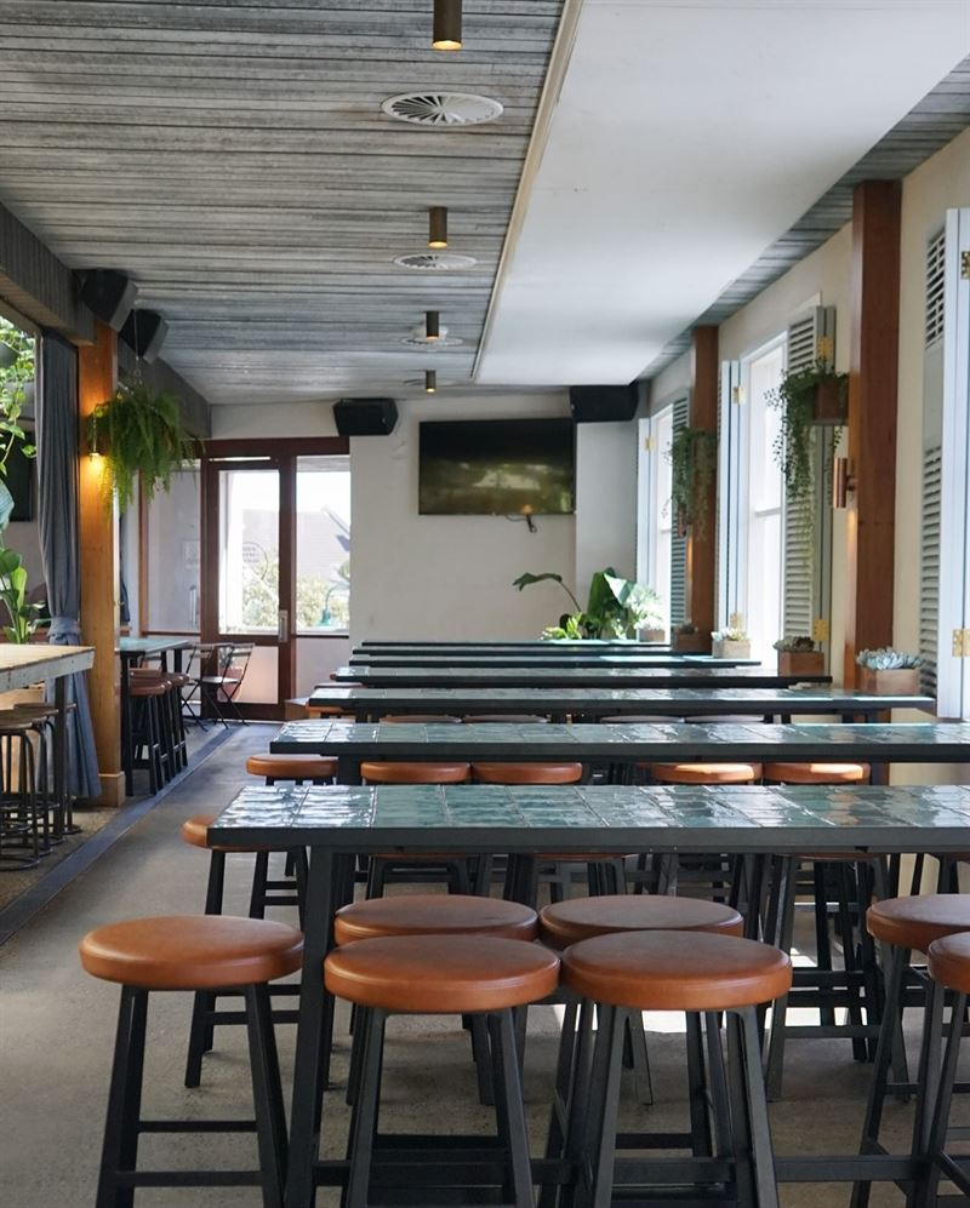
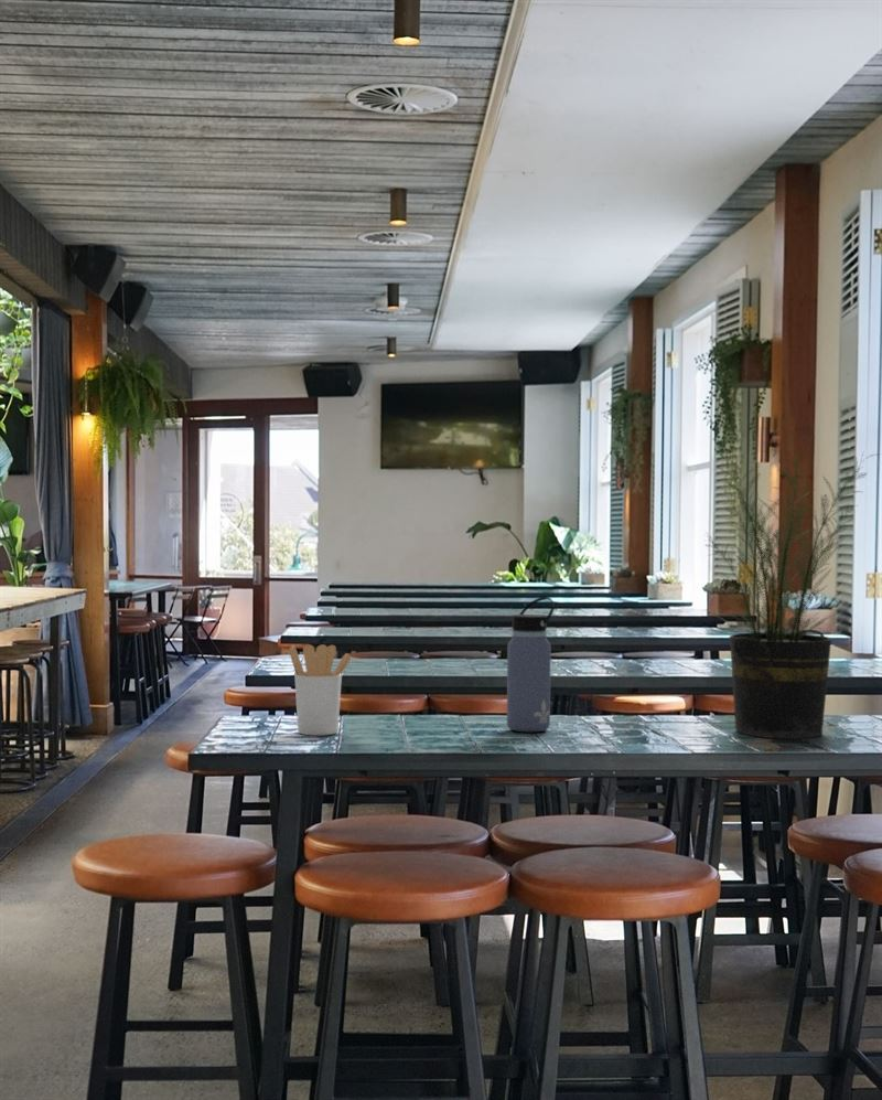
+ potted plant (792, 590)
+ water bottle (530, 663)
+ utensil holder (318, 686)
